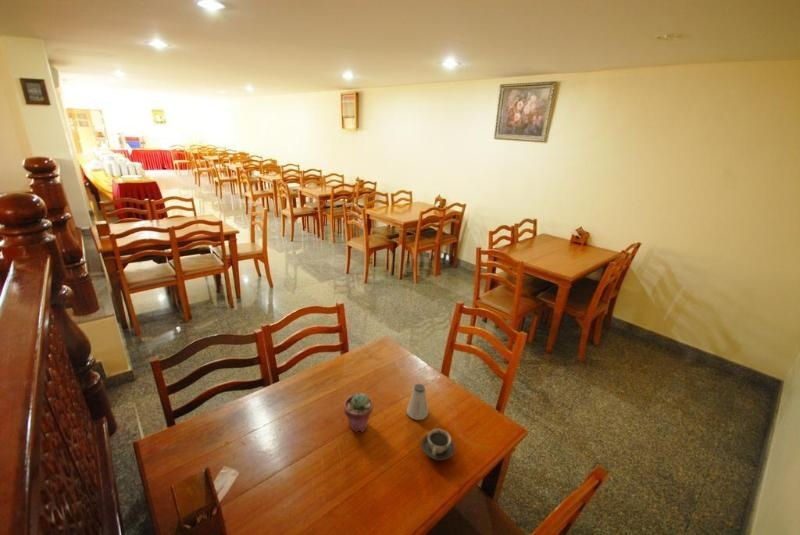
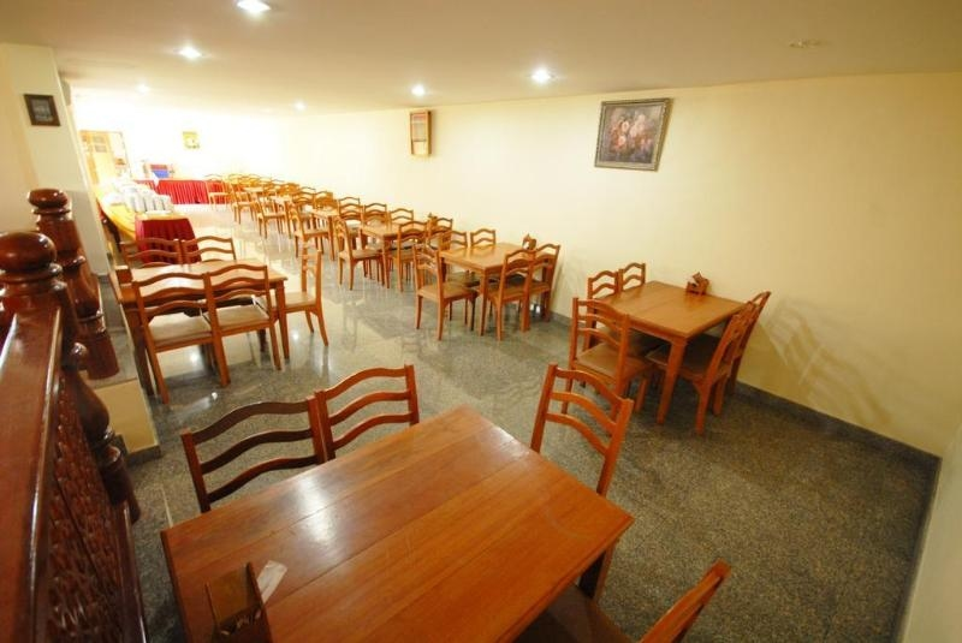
- potted succulent (358, 409)
- cup (438, 444)
- saltshaker (418, 399)
